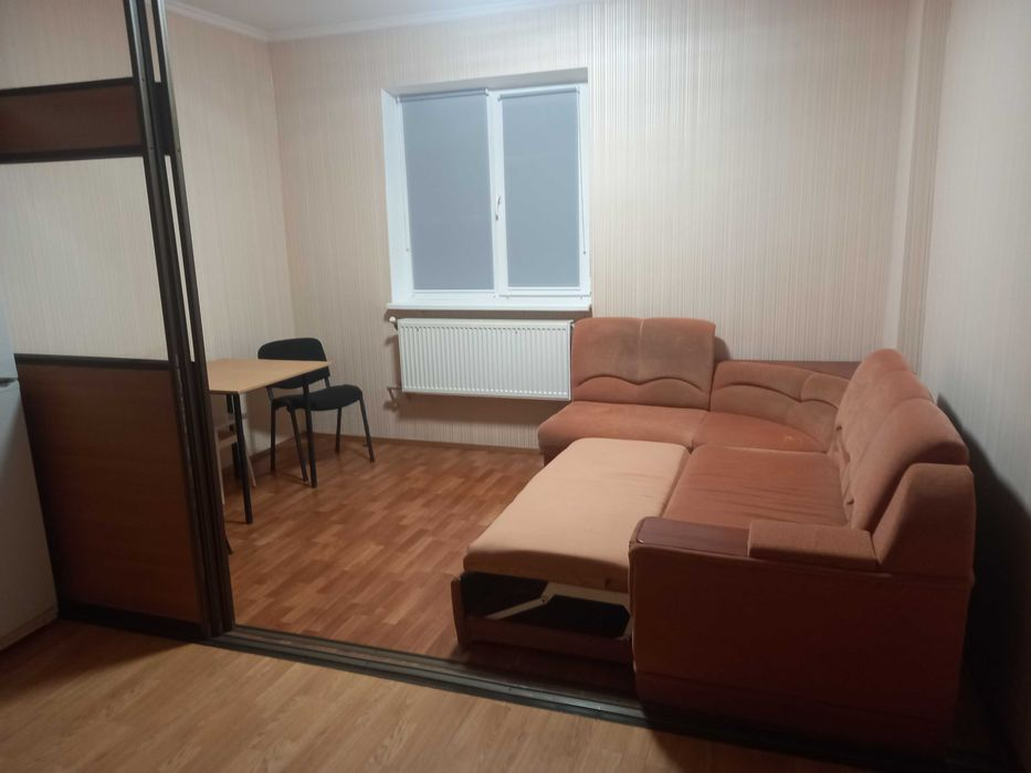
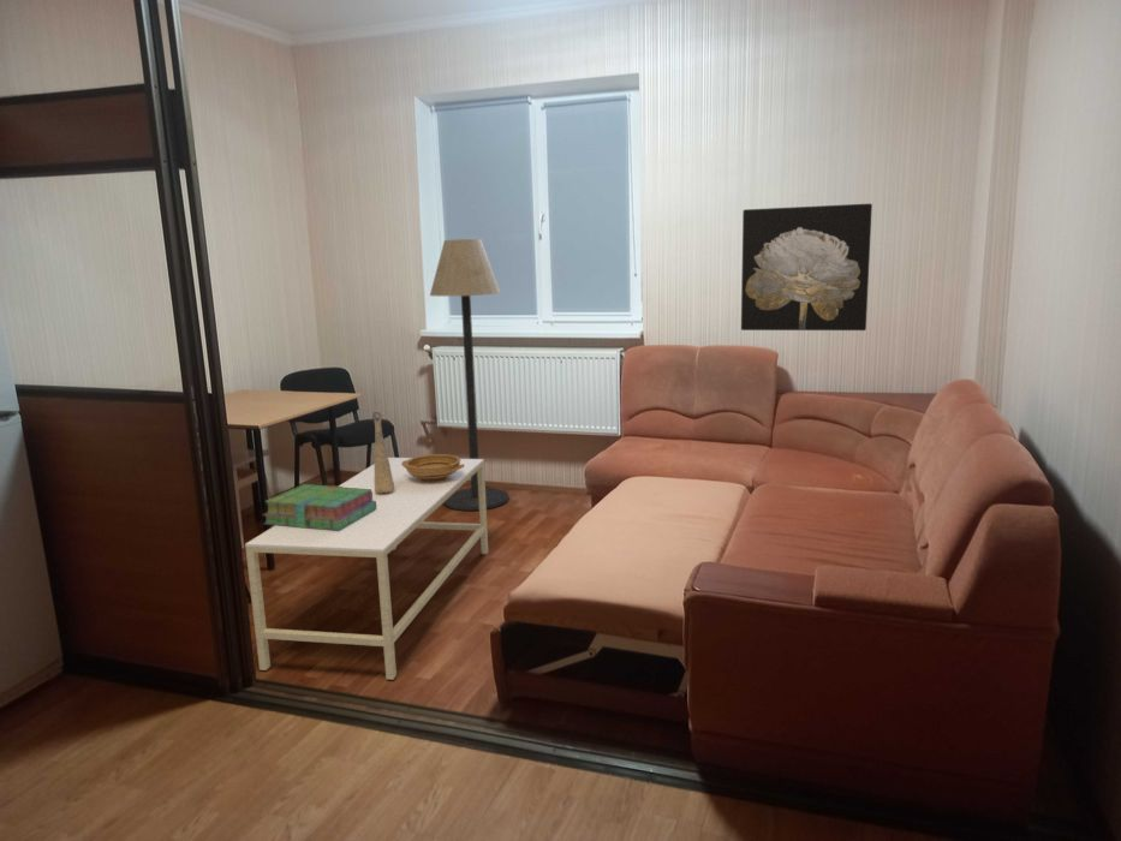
+ stack of books (320, 505)
+ floor lamp (469, 374)
+ coffee table (388, 548)
+ decorative vase (381, 451)
+ ceramic bowl (433, 469)
+ wall art (804, 269)
